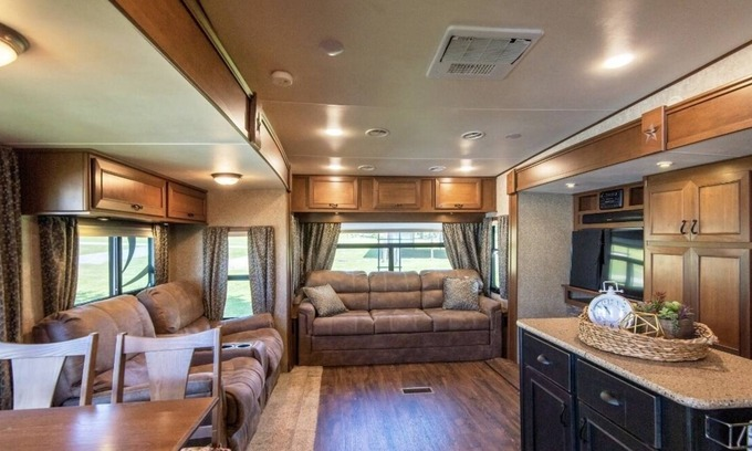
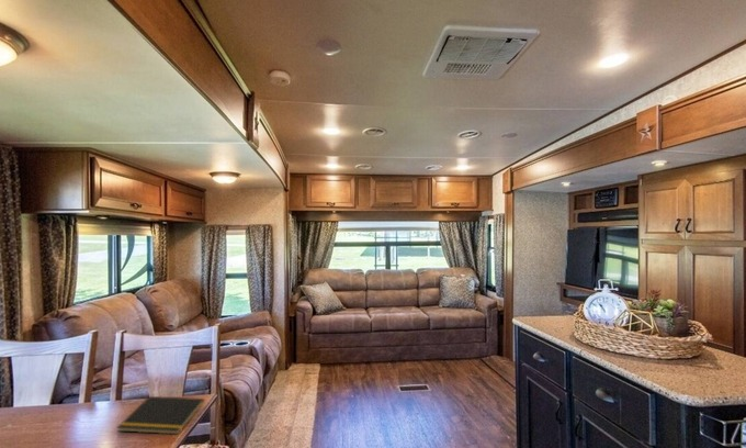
+ notepad (162, 414)
